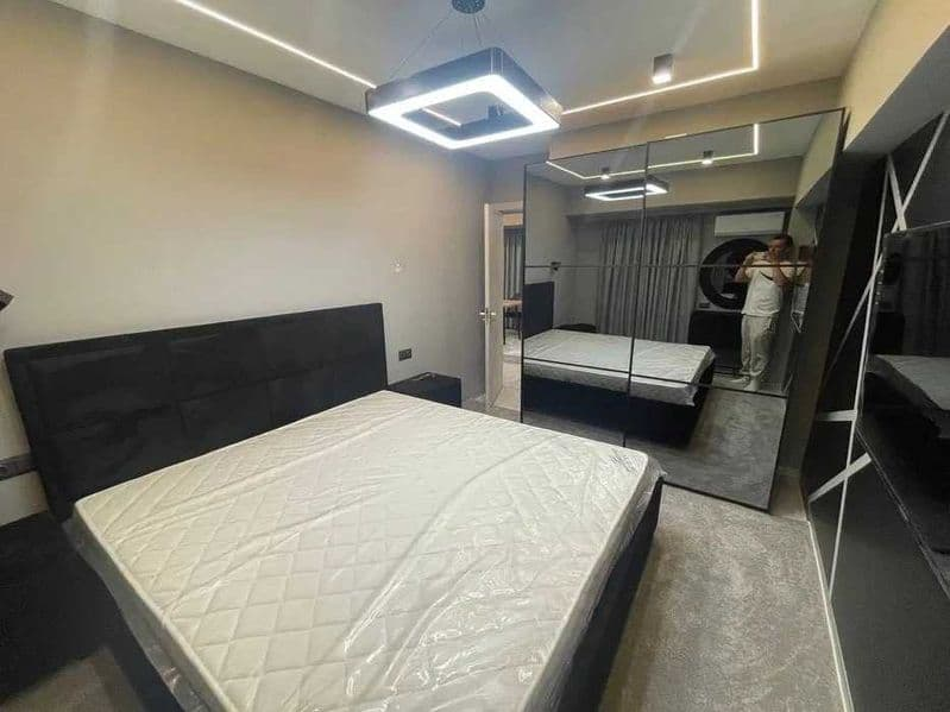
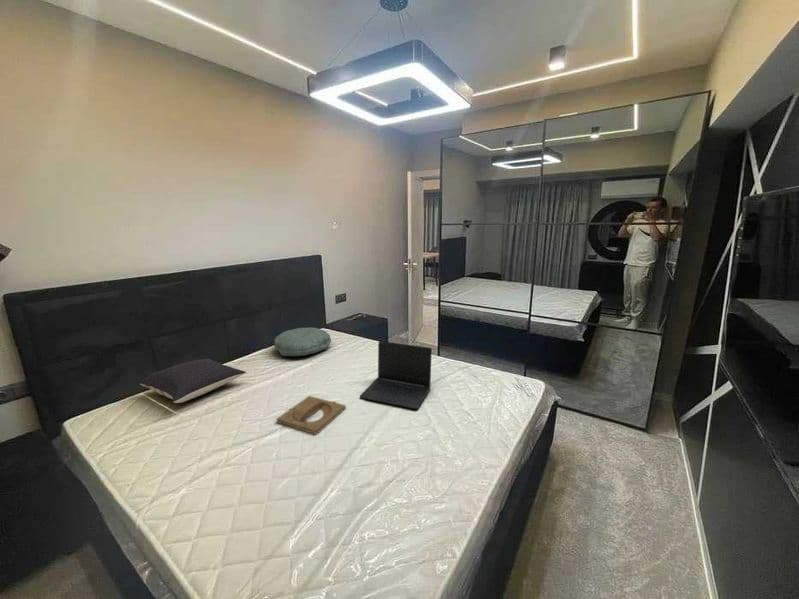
+ tray (312, 412)
+ laptop (396, 372)
+ pillow (194, 377)
+ pillow (301, 340)
